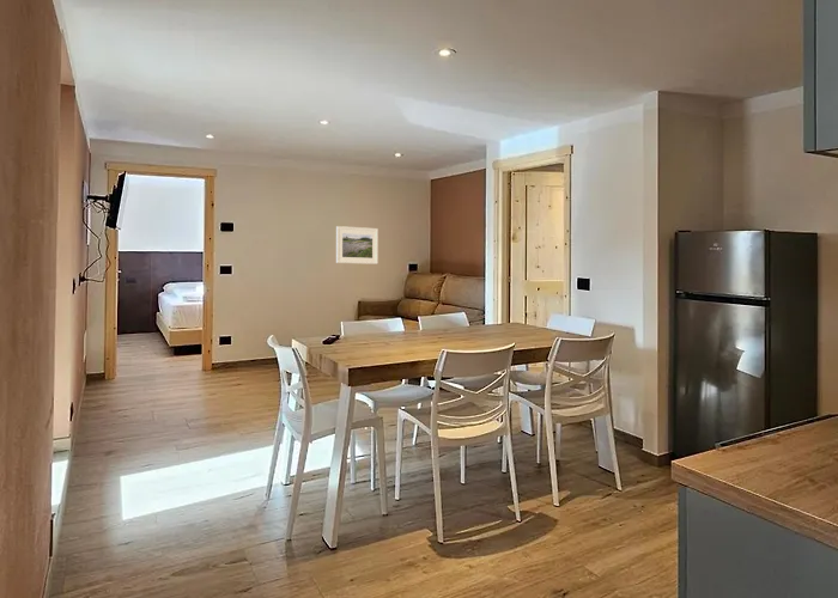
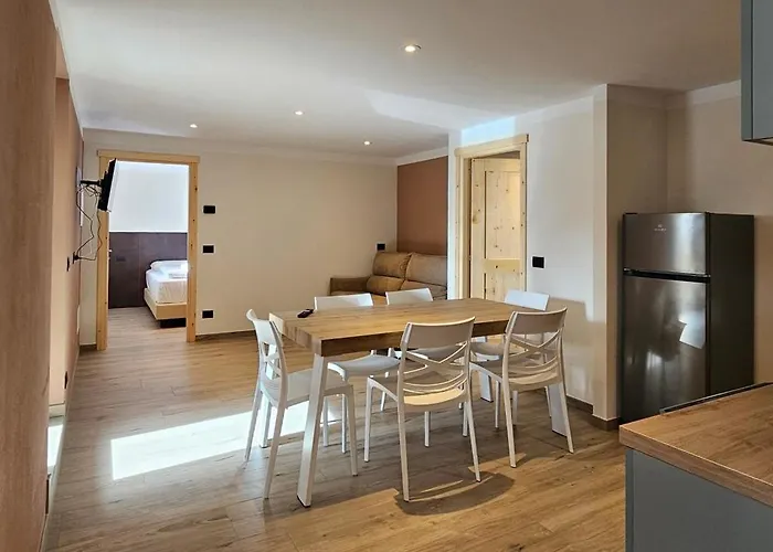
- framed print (357, 245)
